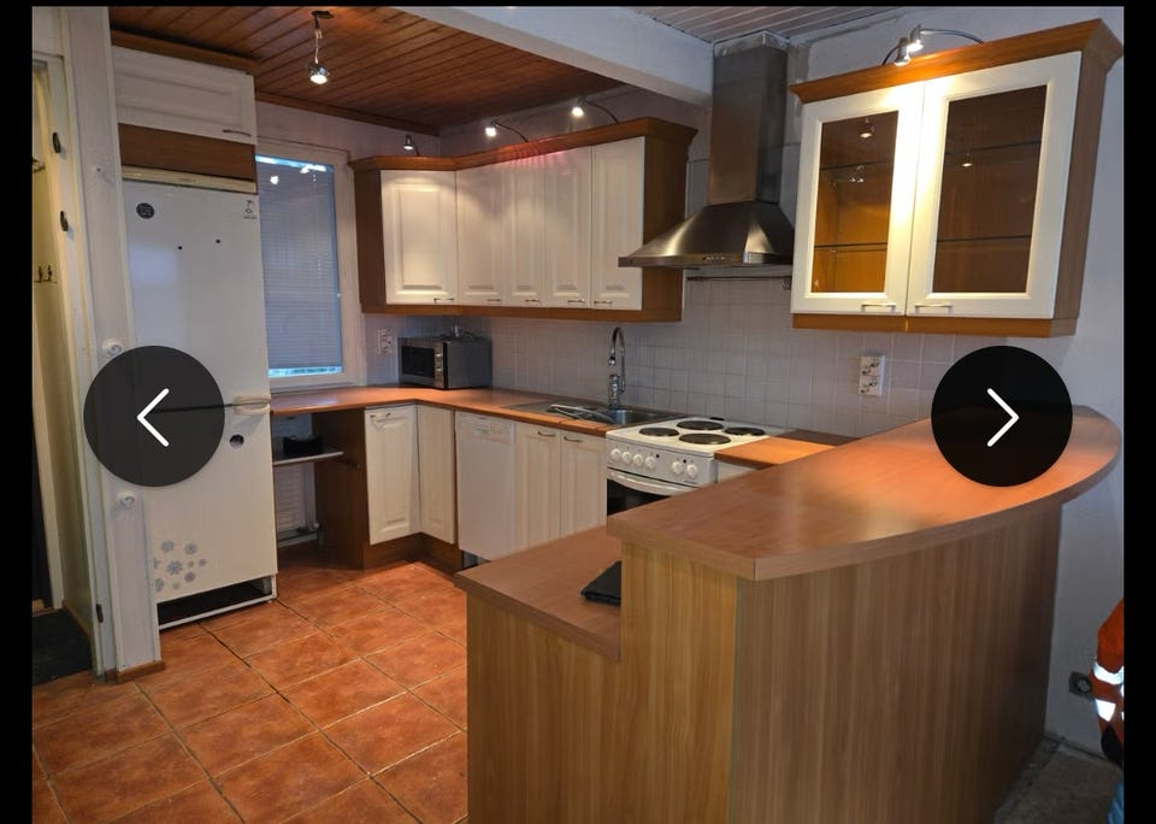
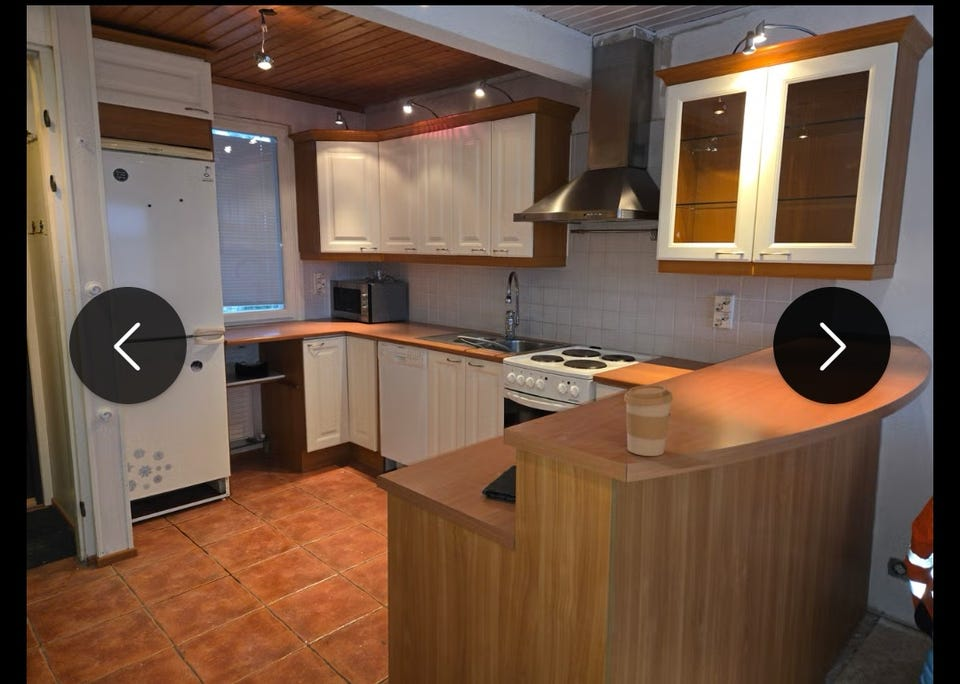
+ coffee cup (647, 418)
